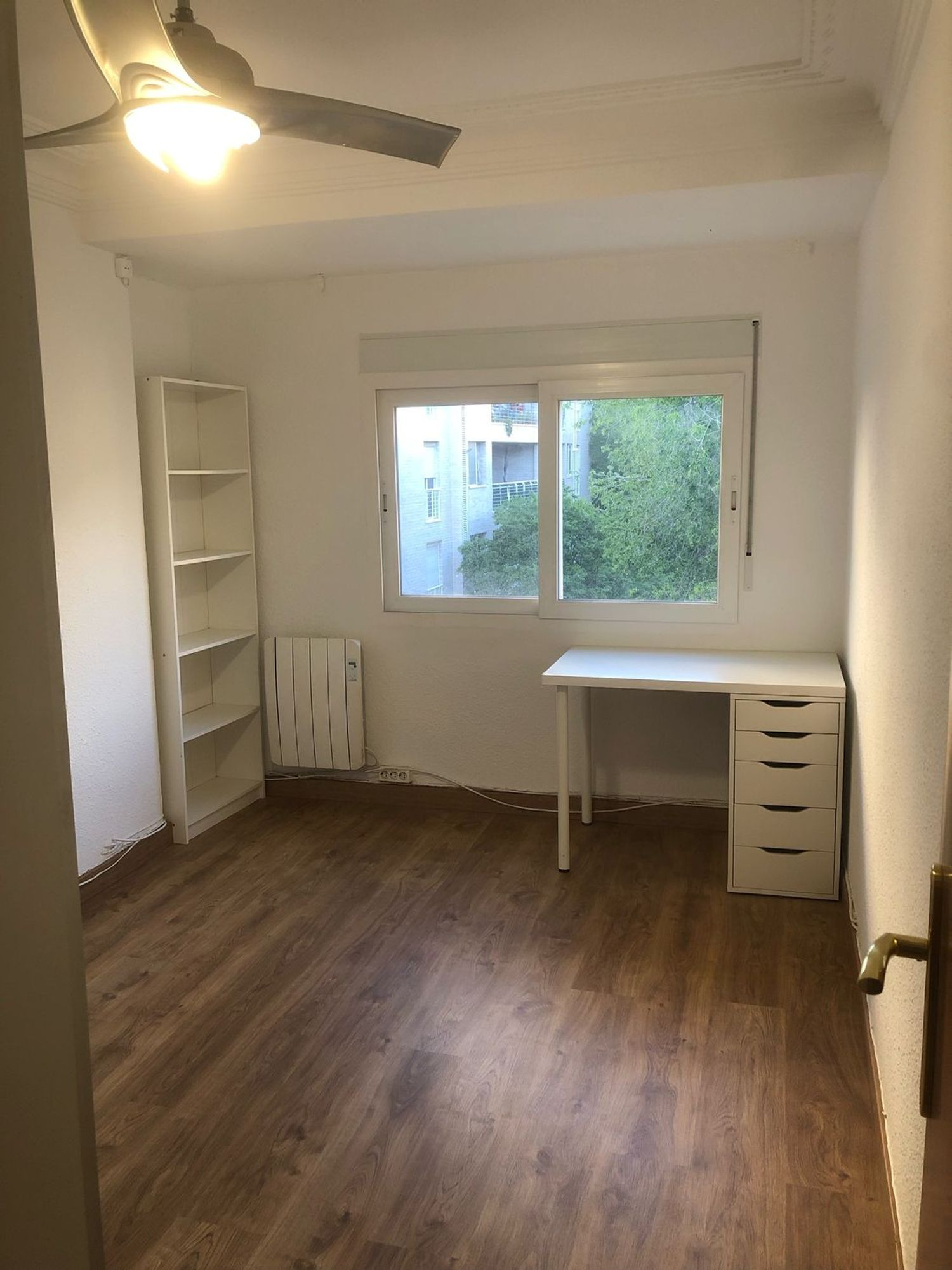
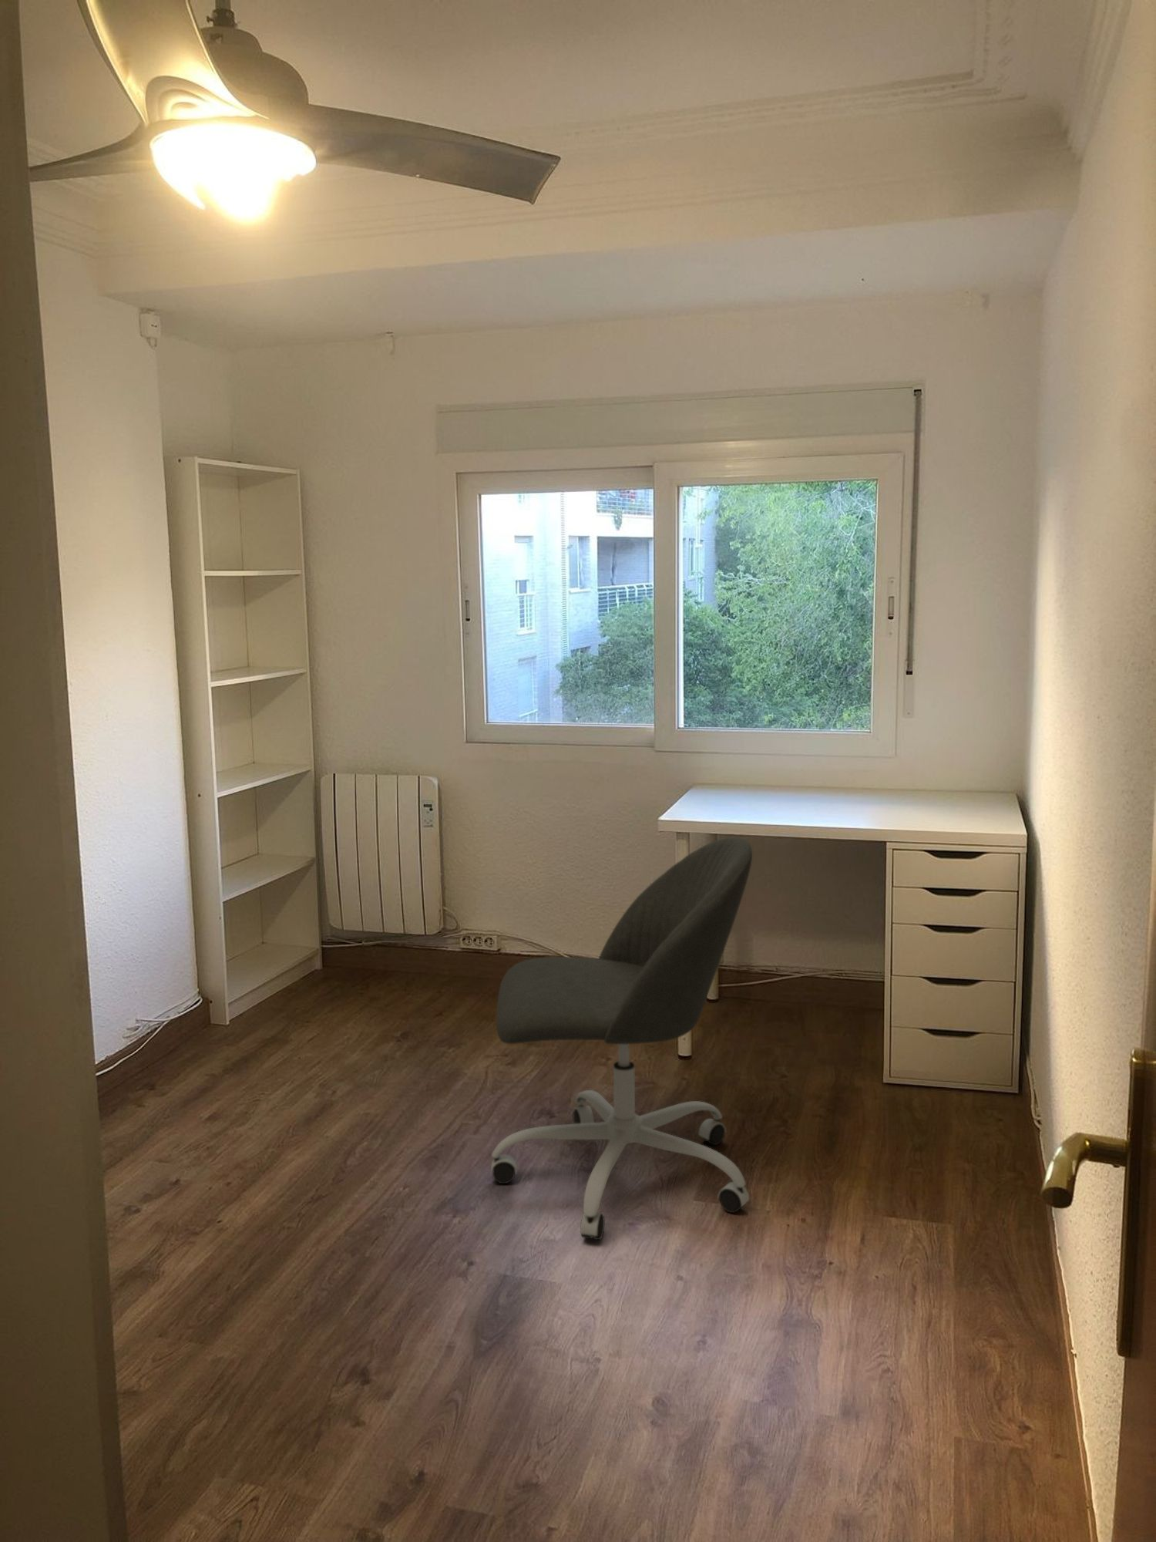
+ office chair (618, 1014)
